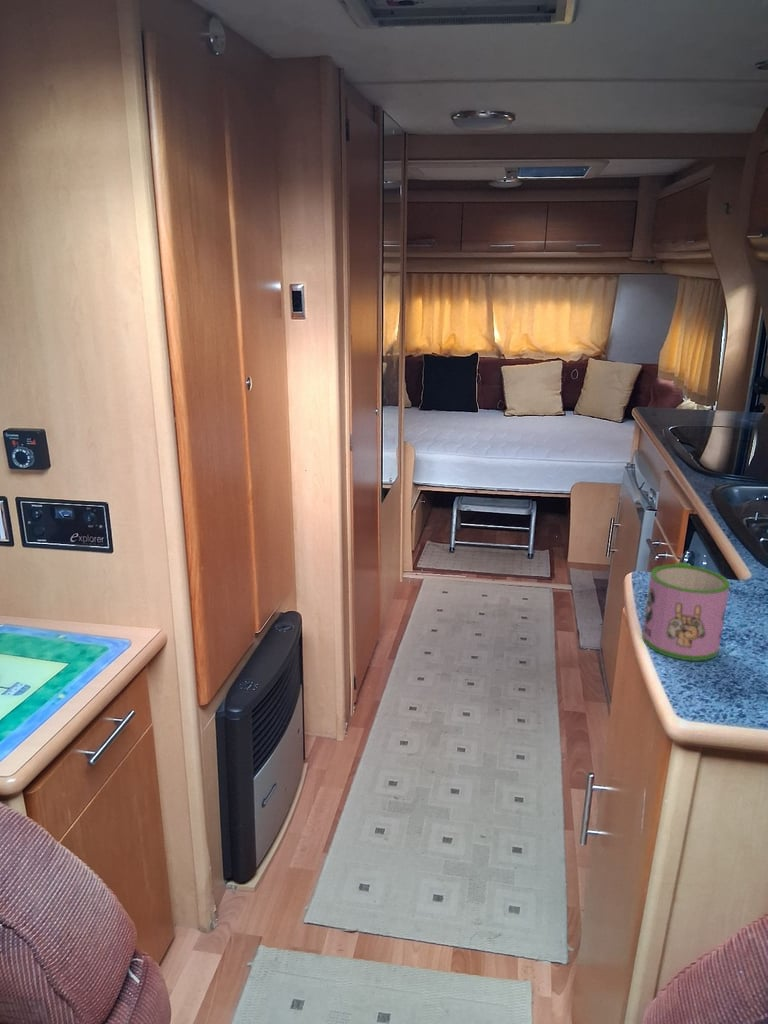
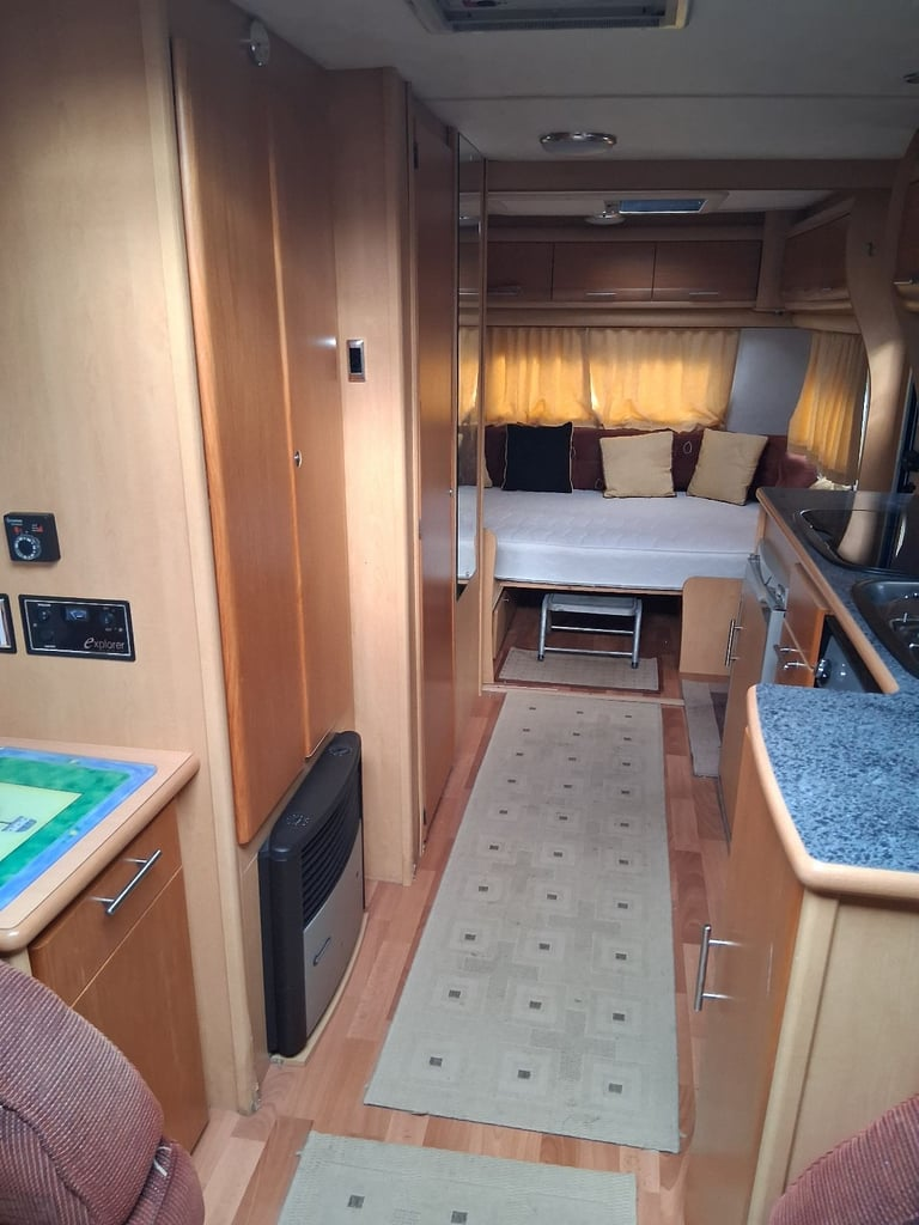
- mug (683, 604)
